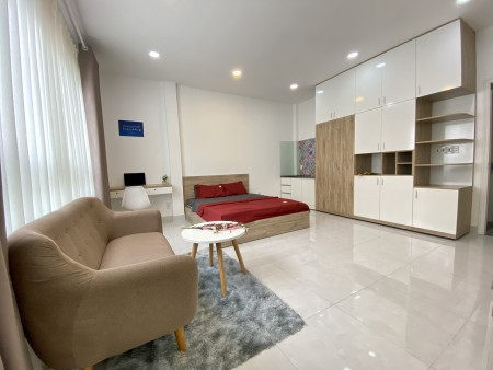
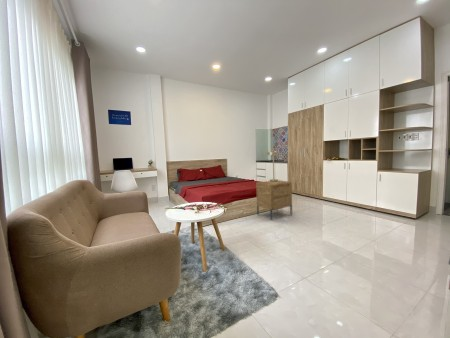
+ nightstand (274, 198)
+ lamp (273, 166)
